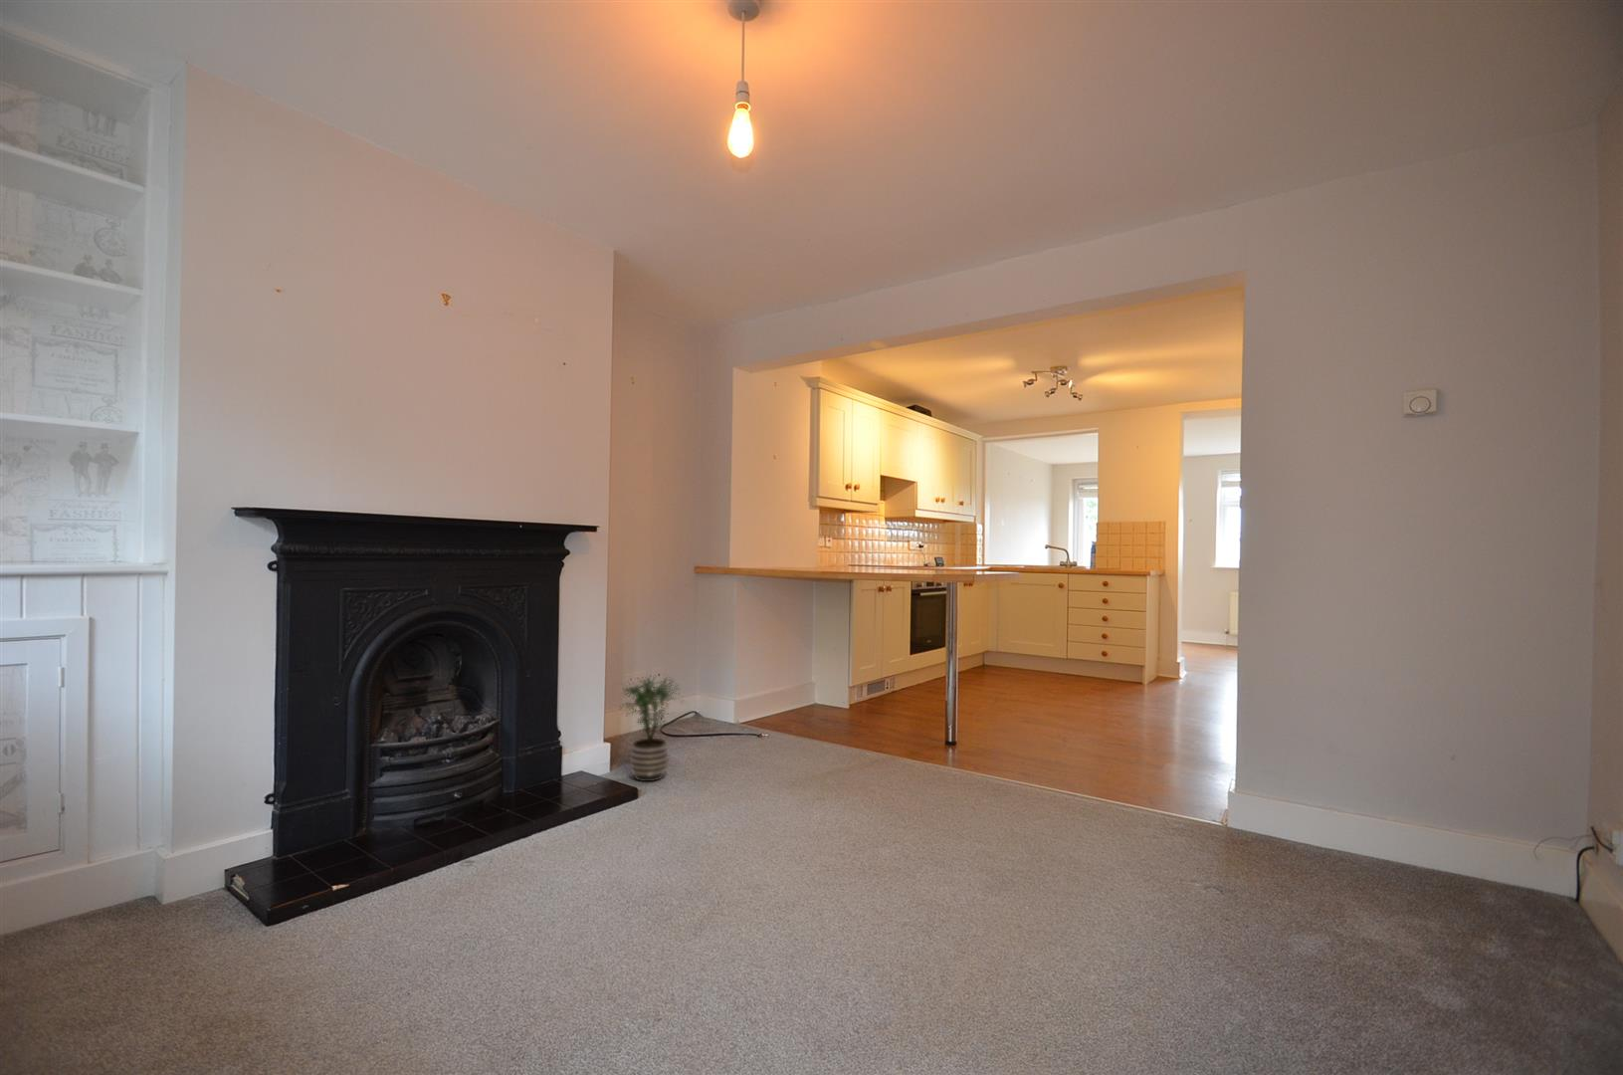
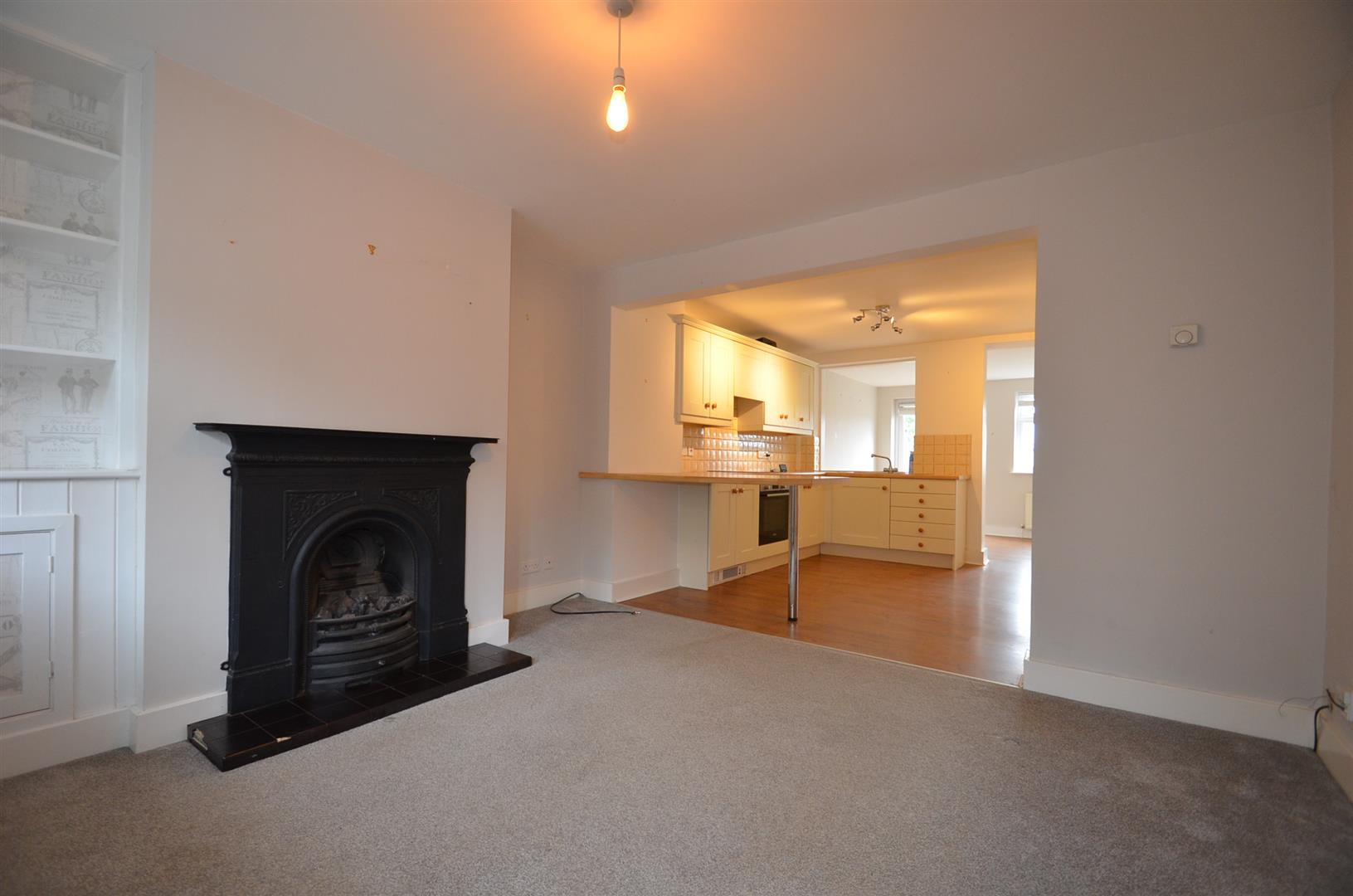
- potted plant (648, 727)
